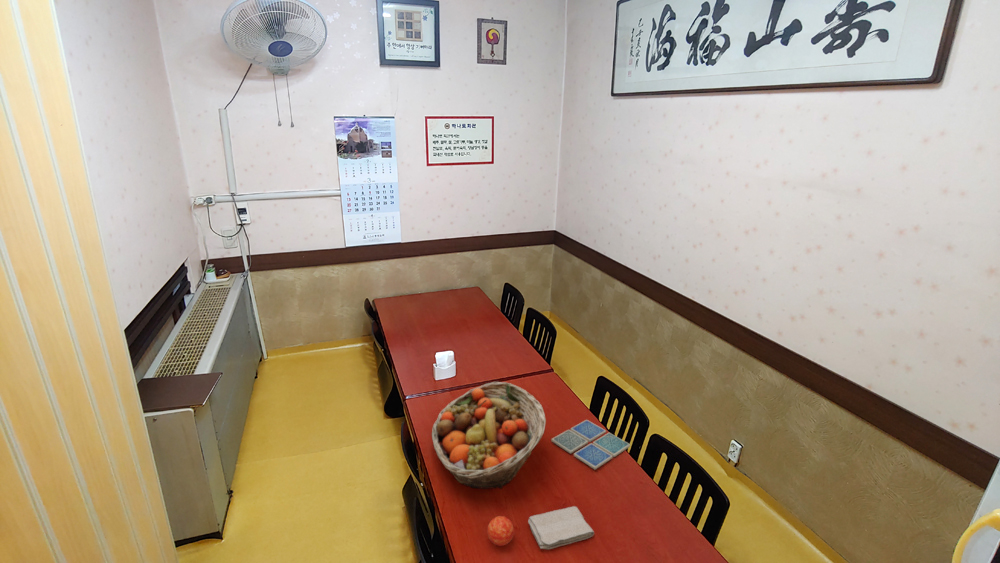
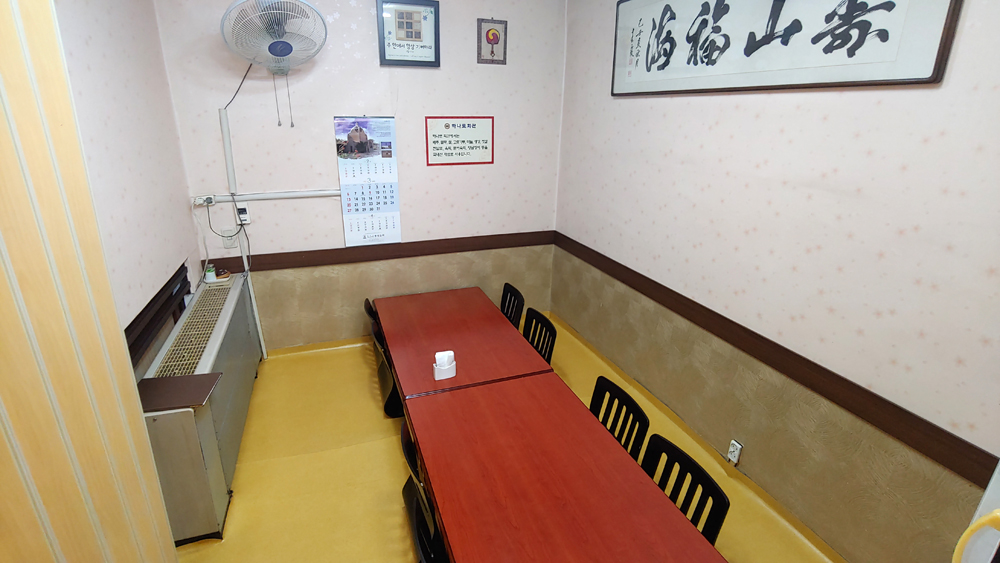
- apple (500, 530)
- washcloth (559, 526)
- drink coaster (590, 443)
- fruit basket (487, 432)
